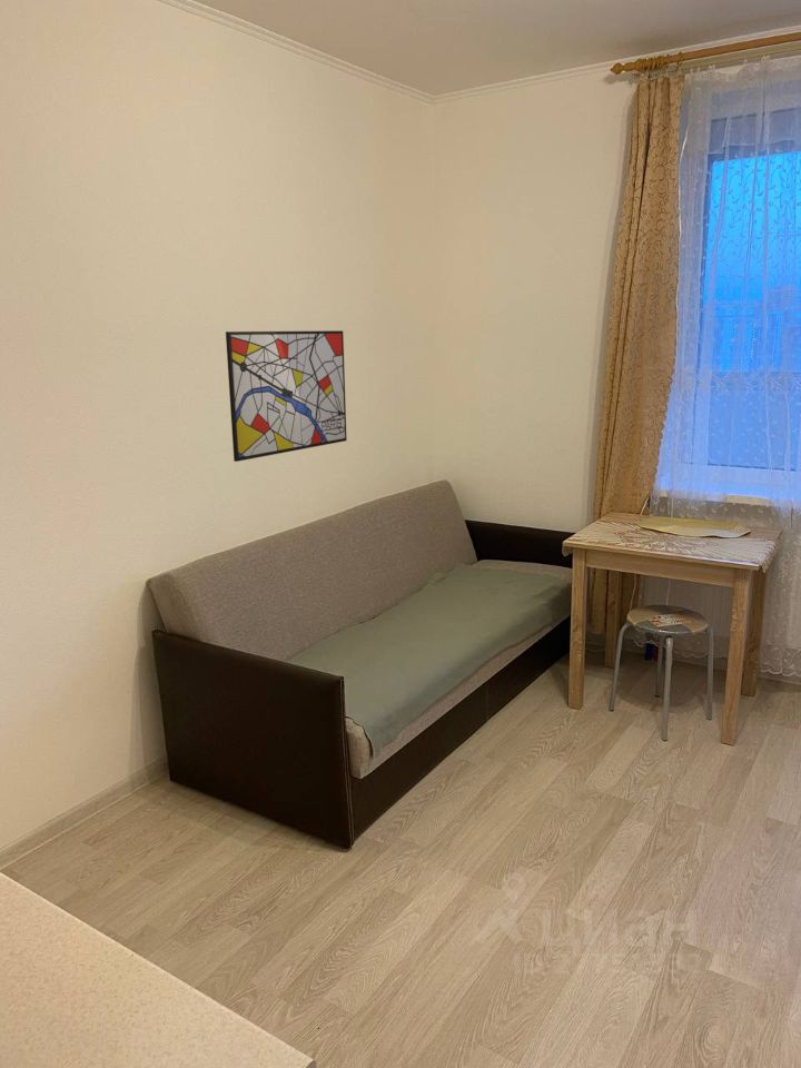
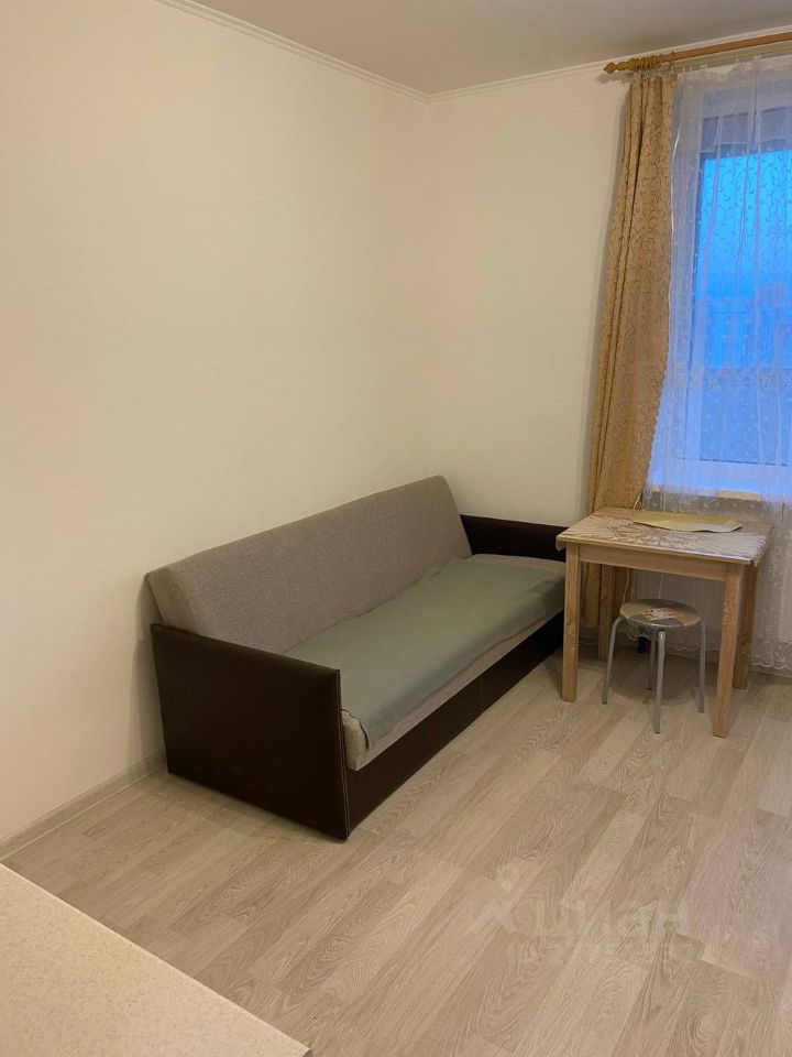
- wall art (291, 392)
